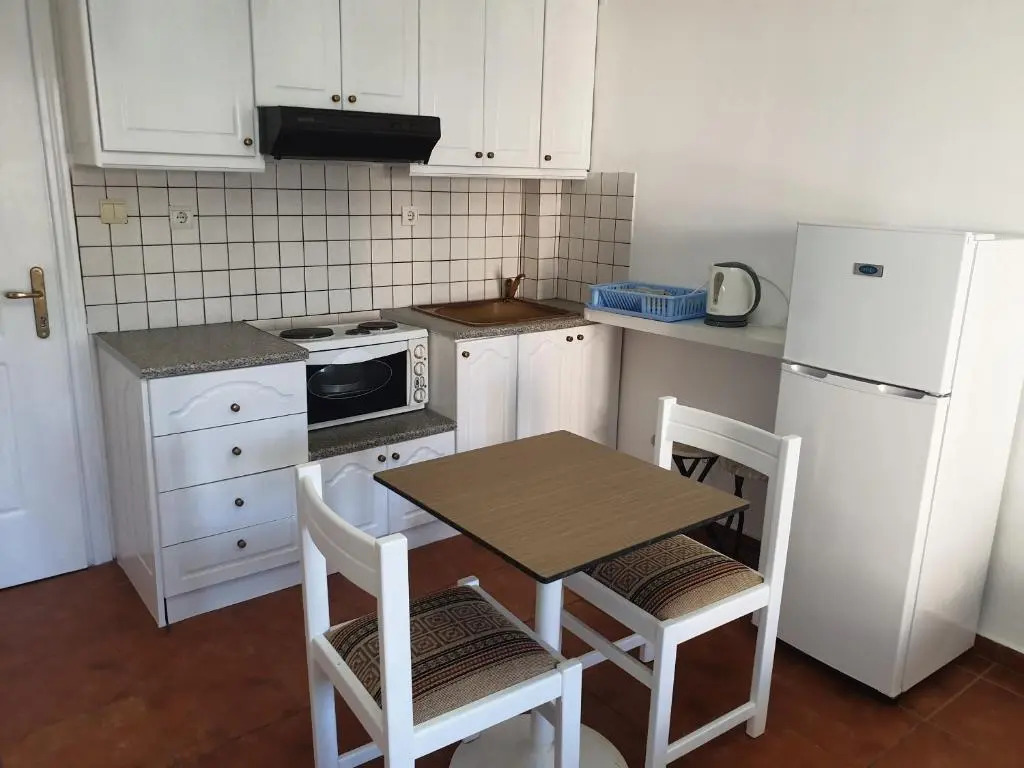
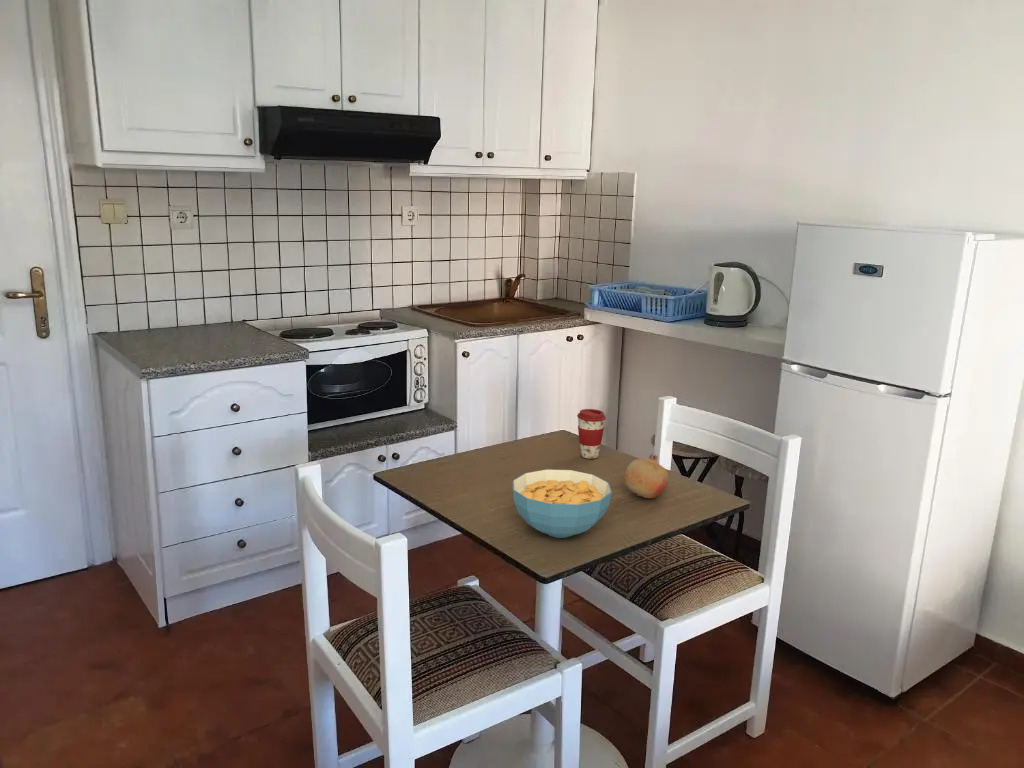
+ coffee cup (590, 433)
+ fruit (646, 475)
+ cereal bowl (560, 509)
